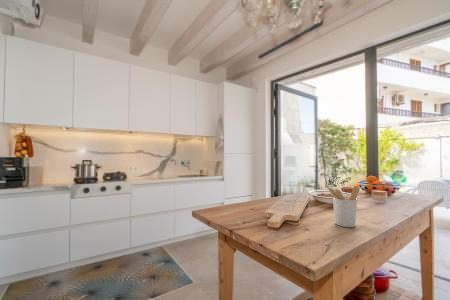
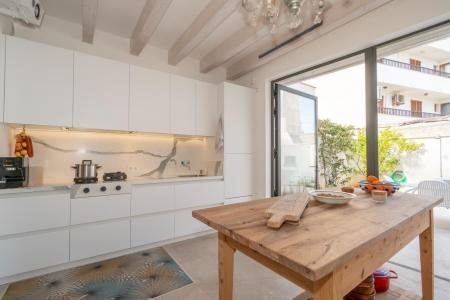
- utensil holder (341, 205)
